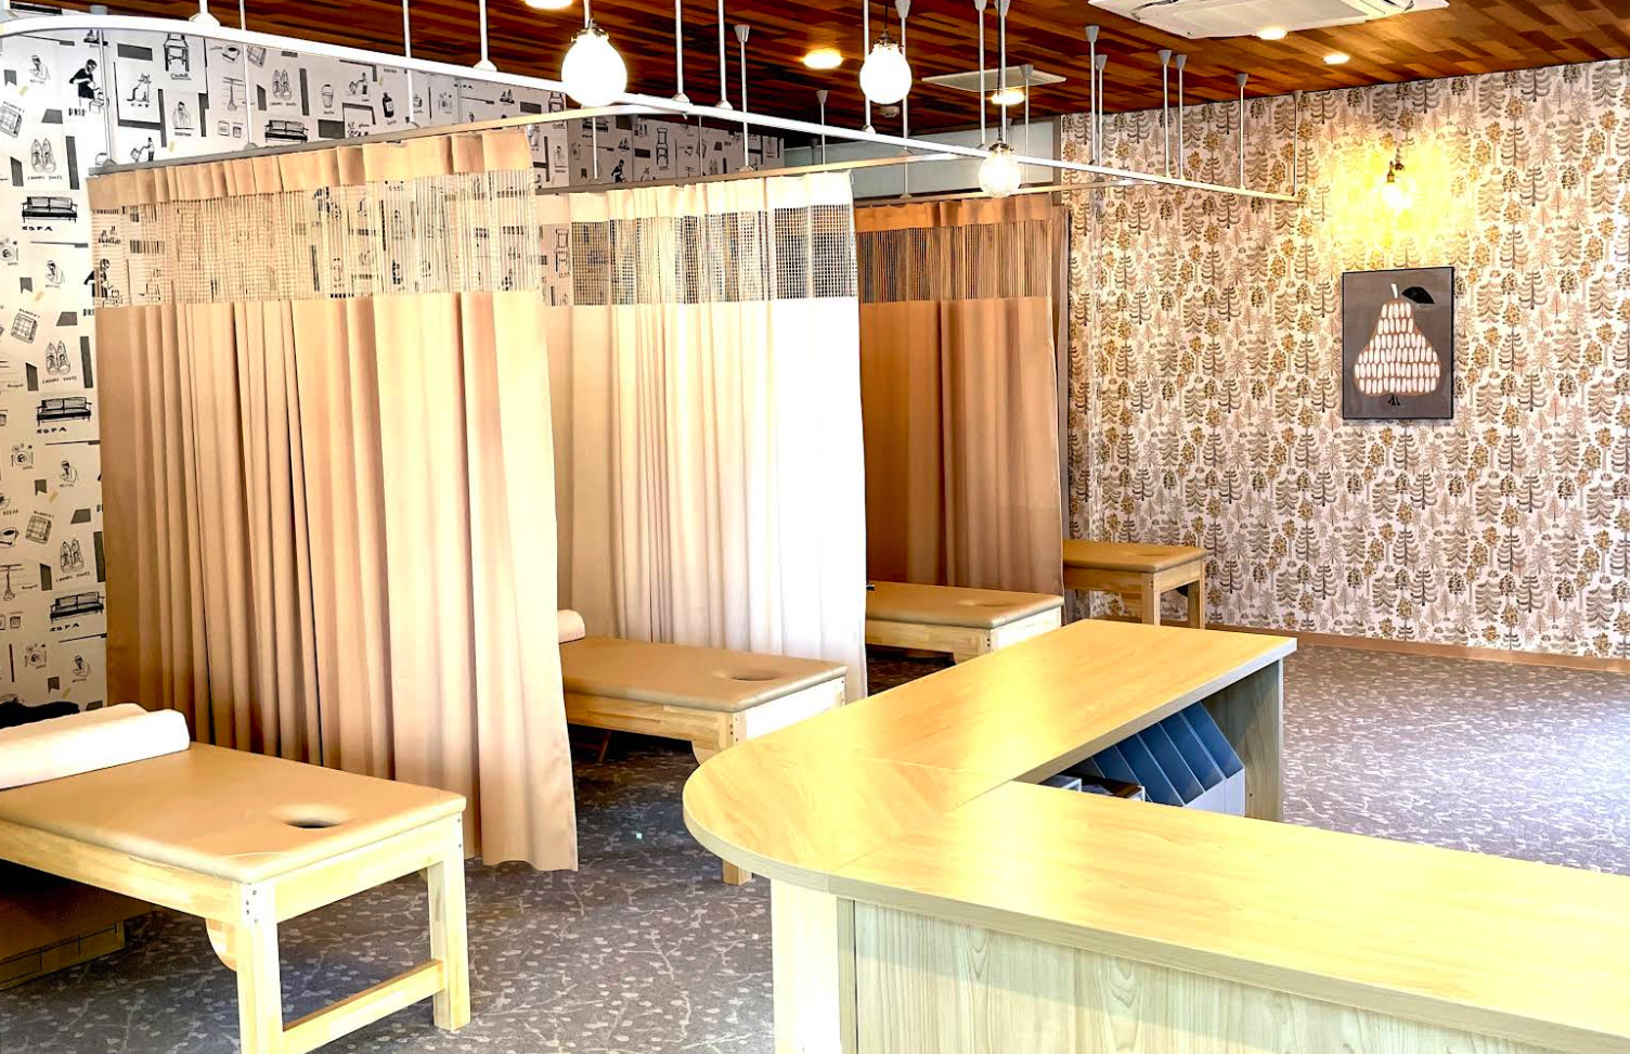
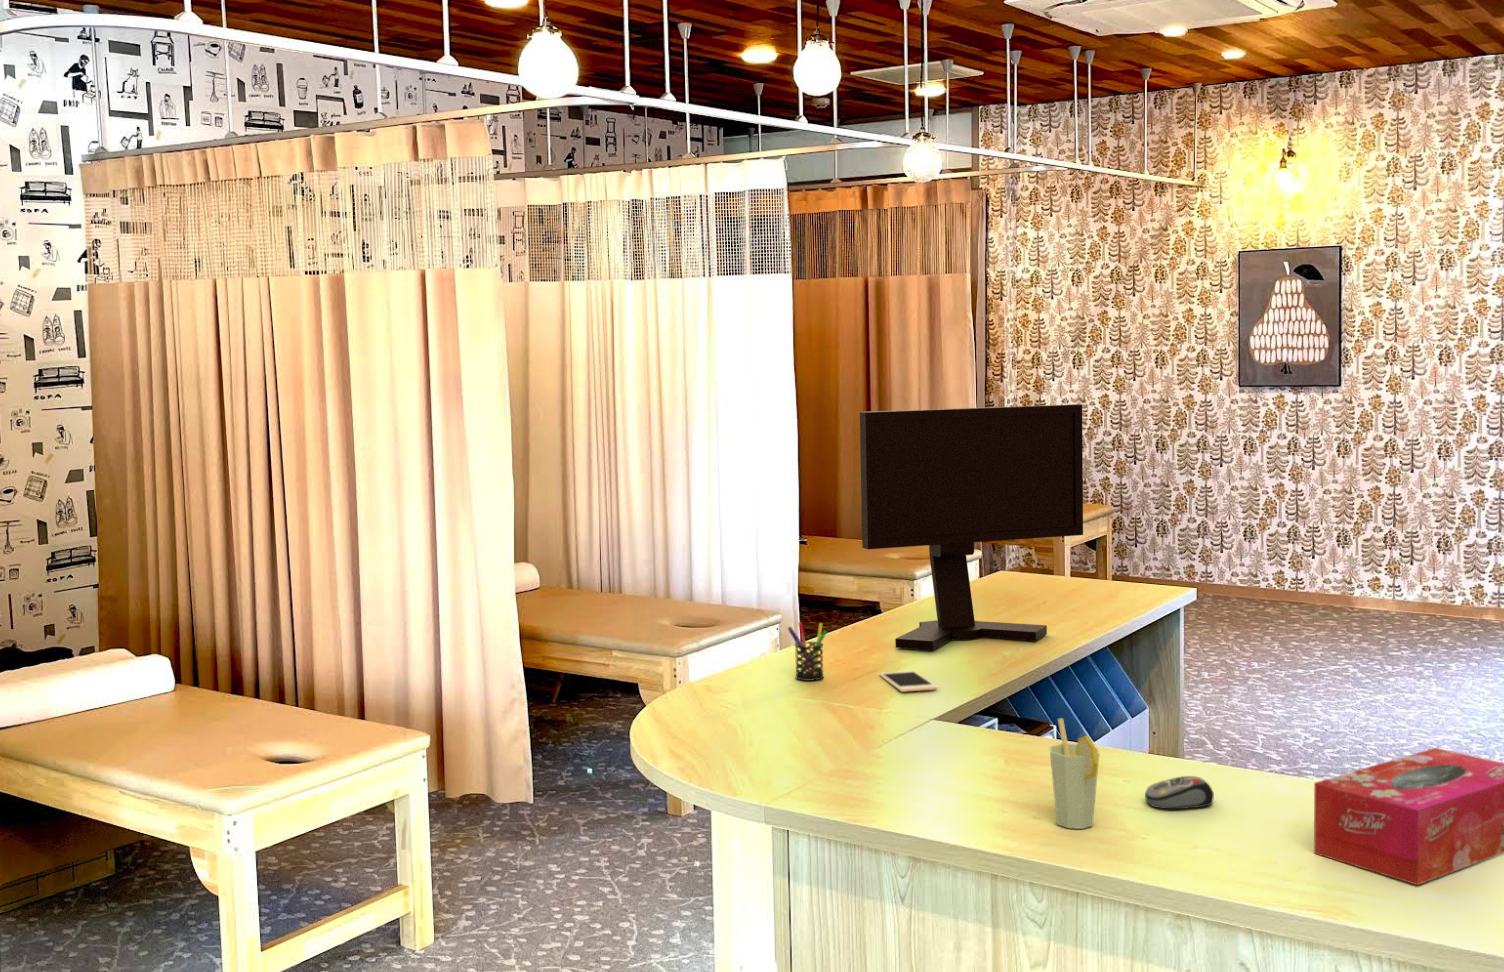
+ pen holder (810, 649)
+ monitor (960, 523)
+ computer mouse (1180, 790)
+ tissue box (1426, 811)
+ cup (1076, 776)
+ cell phone (907, 681)
